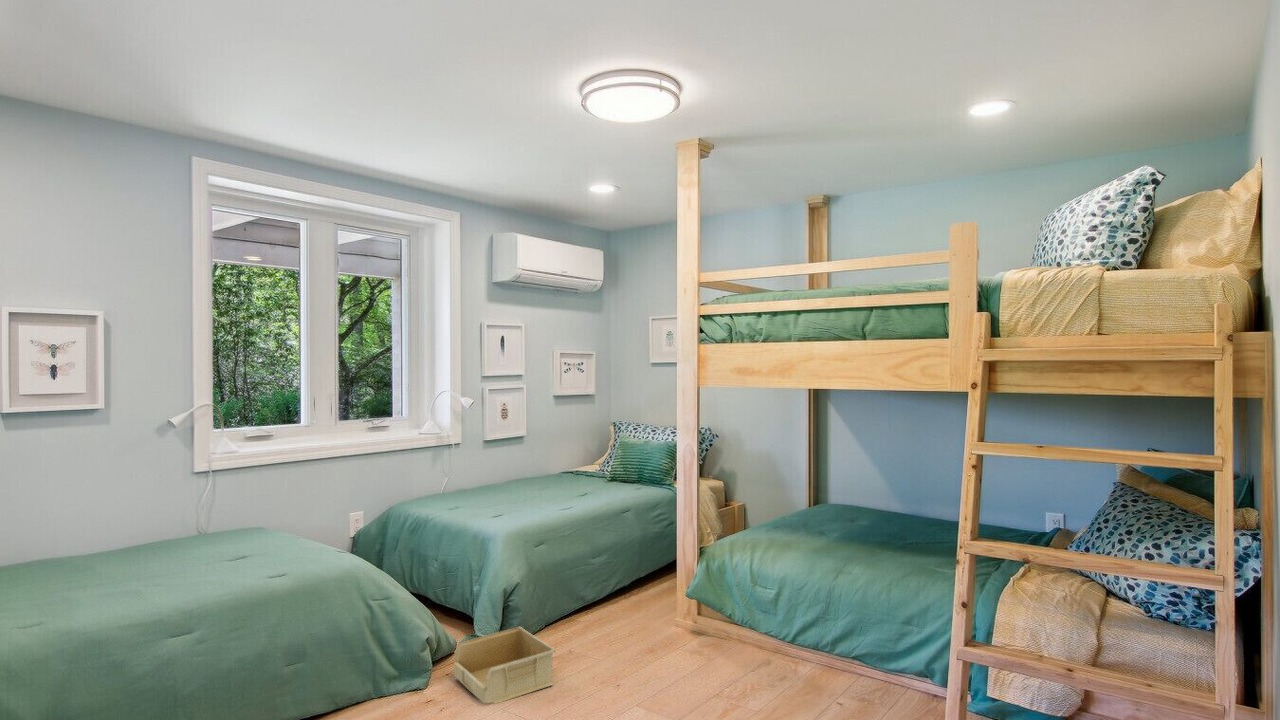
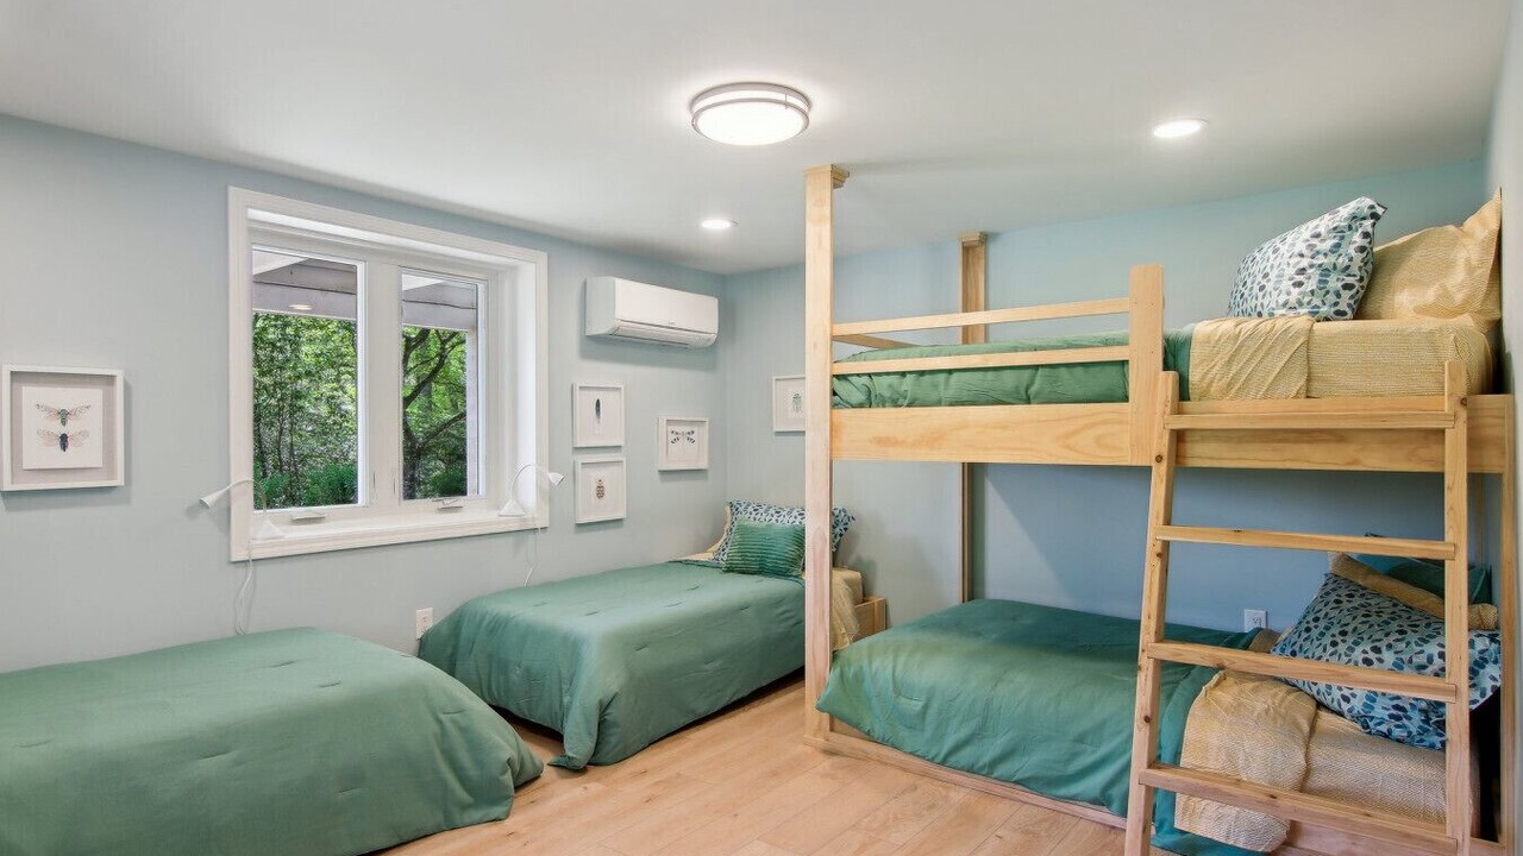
- storage bin (503, 663)
